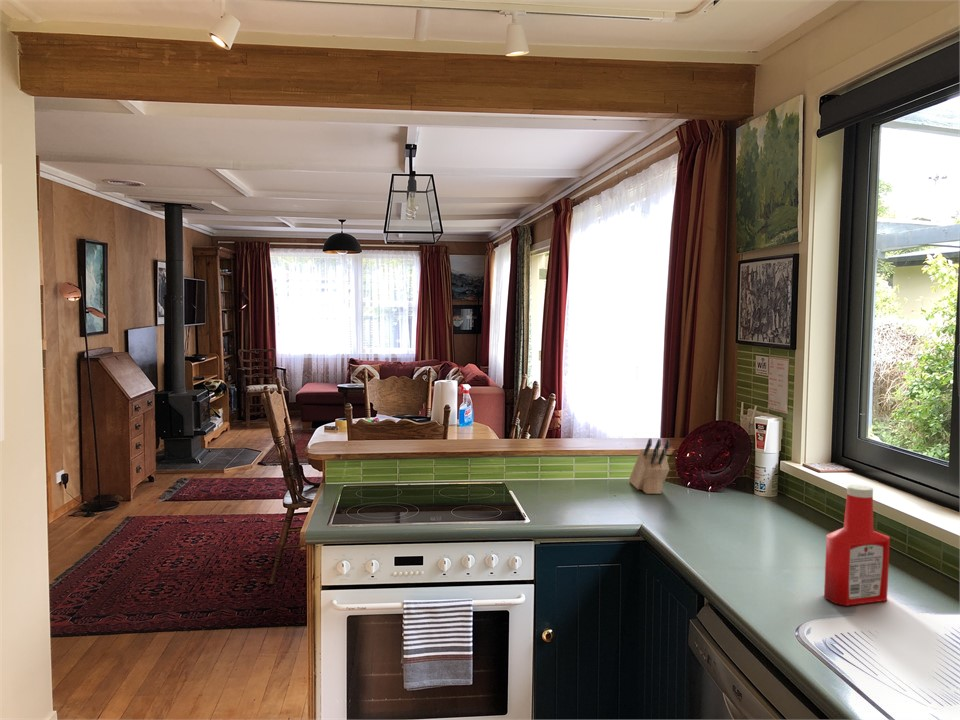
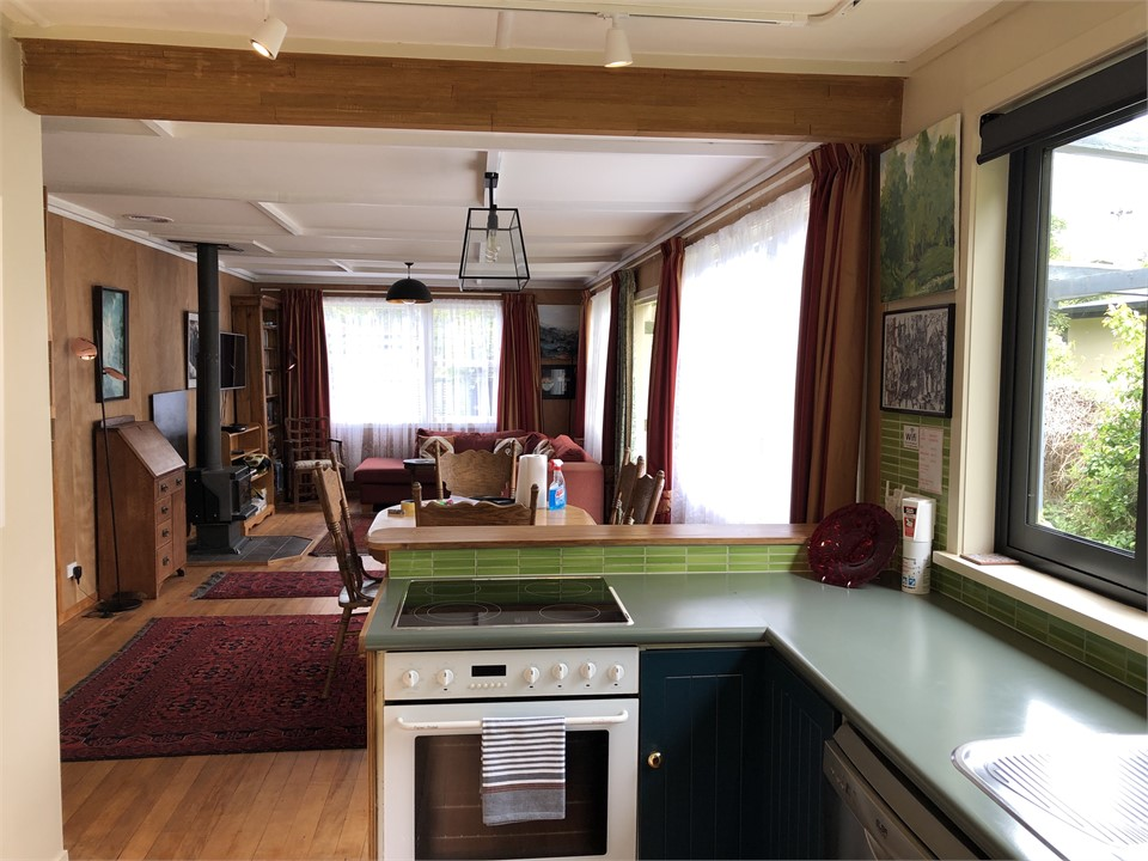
- knife block (650, 461)
- soap bottle (857, 542)
